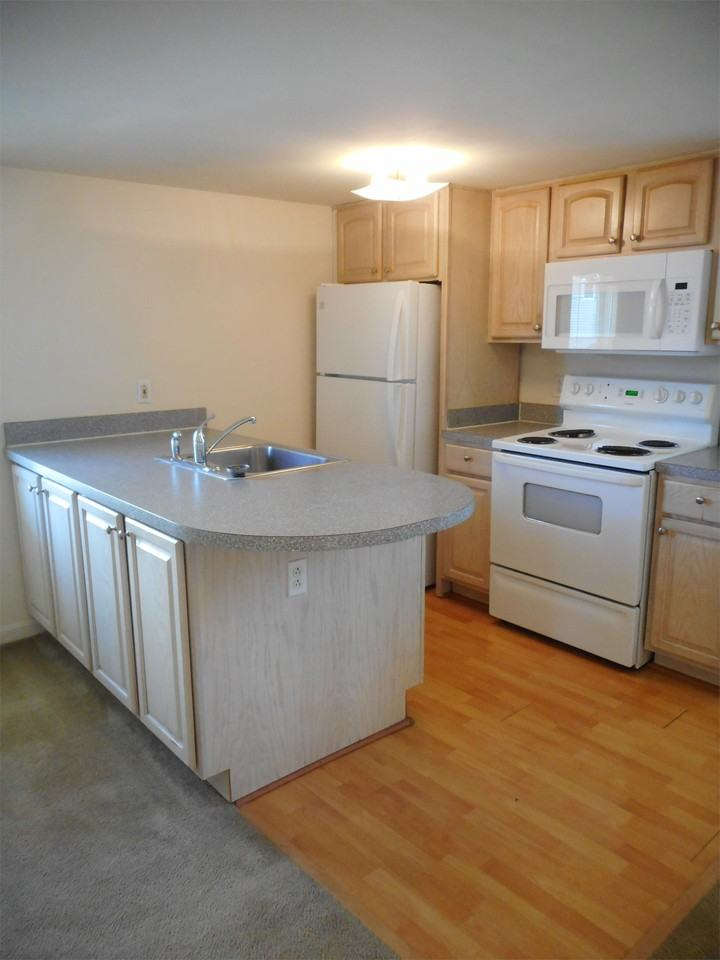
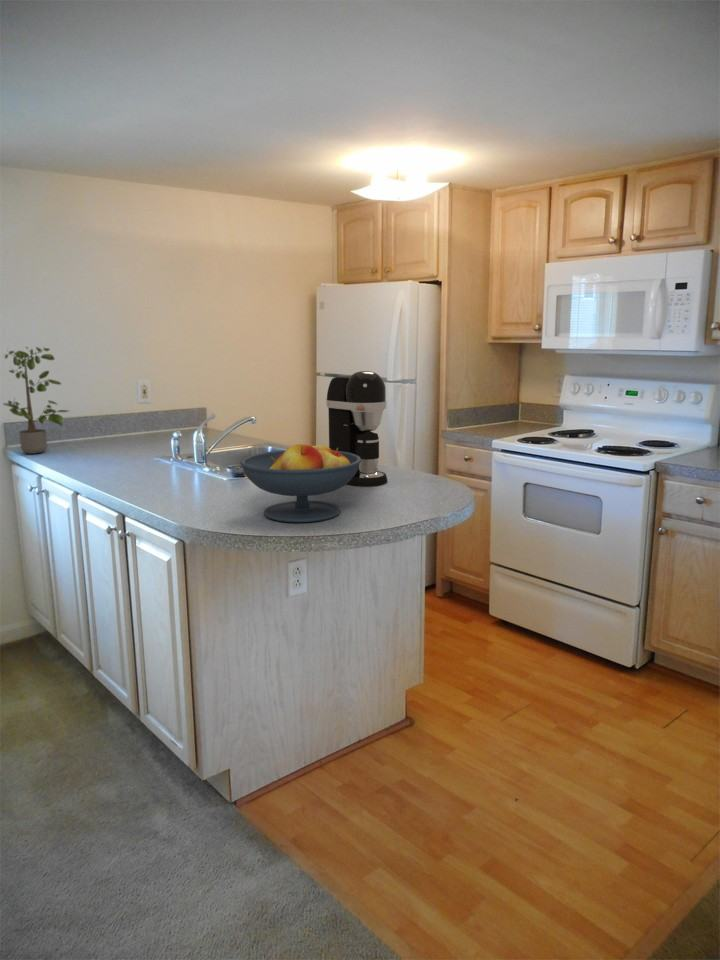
+ potted plant (40, 391)
+ fruit bowl (301, 476)
+ coffee maker (356, 426)
